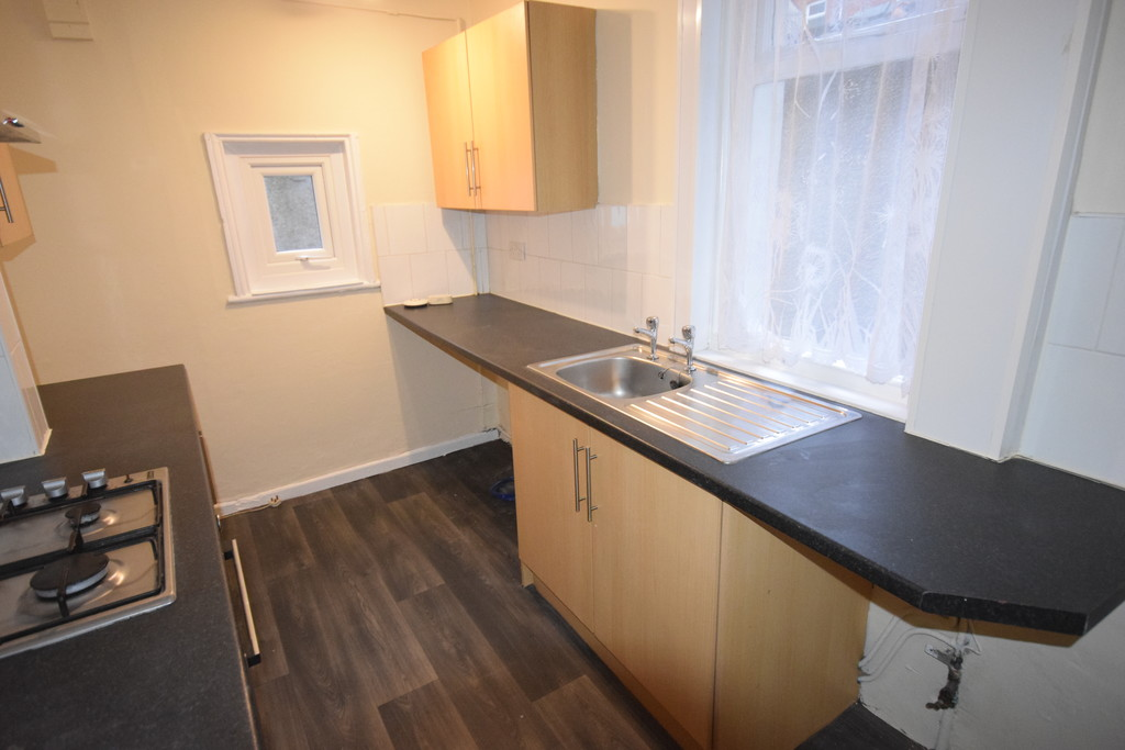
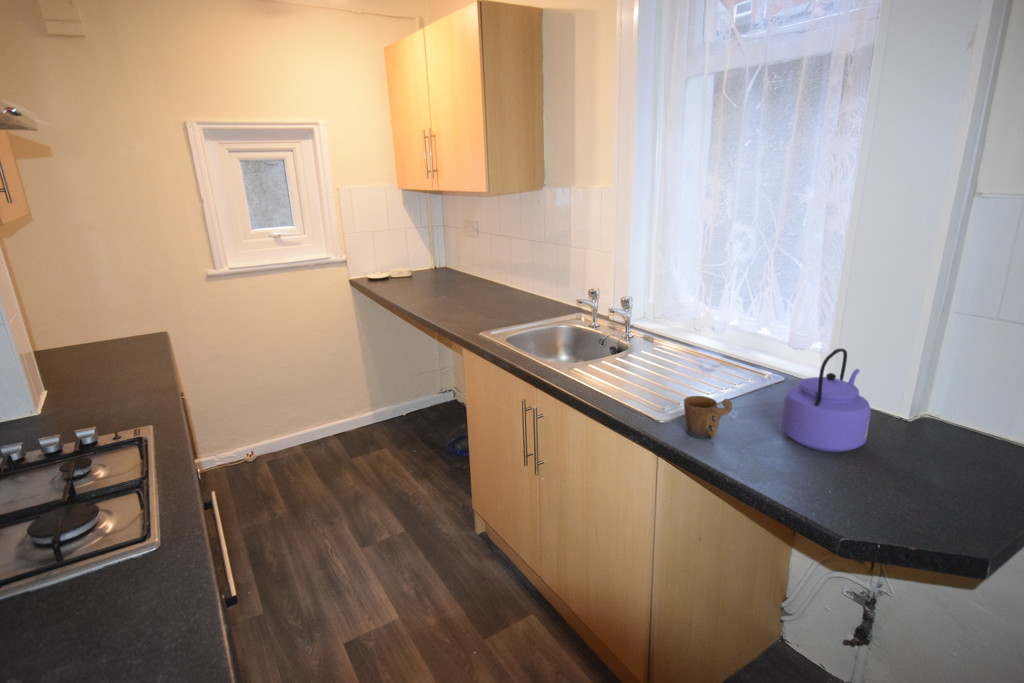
+ kettle (834, 393)
+ mug (708, 414)
